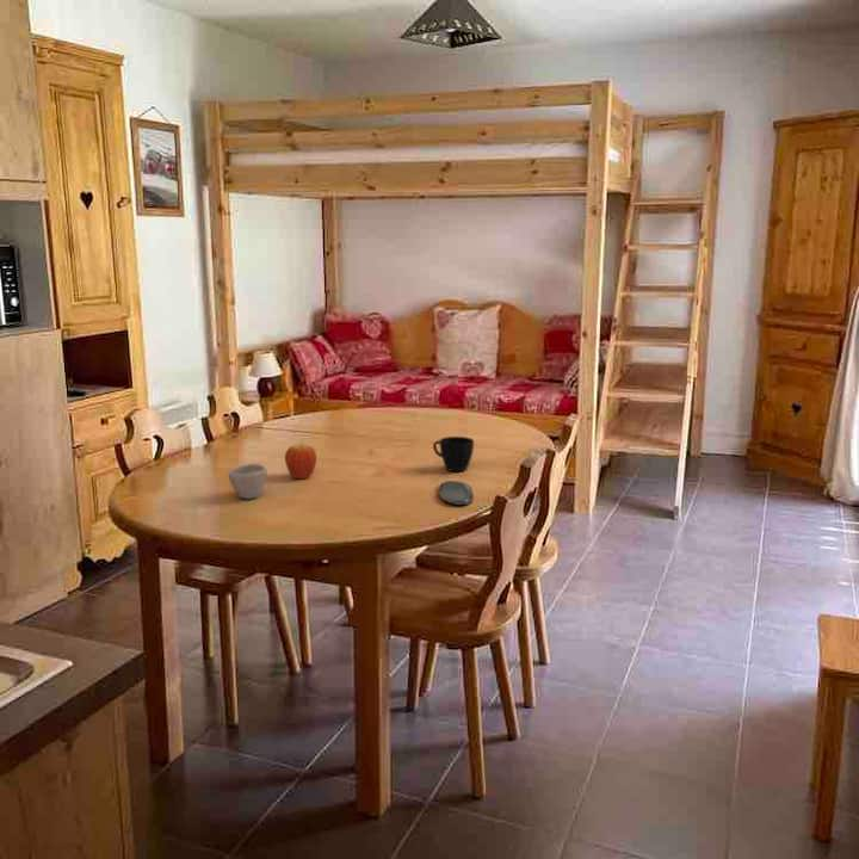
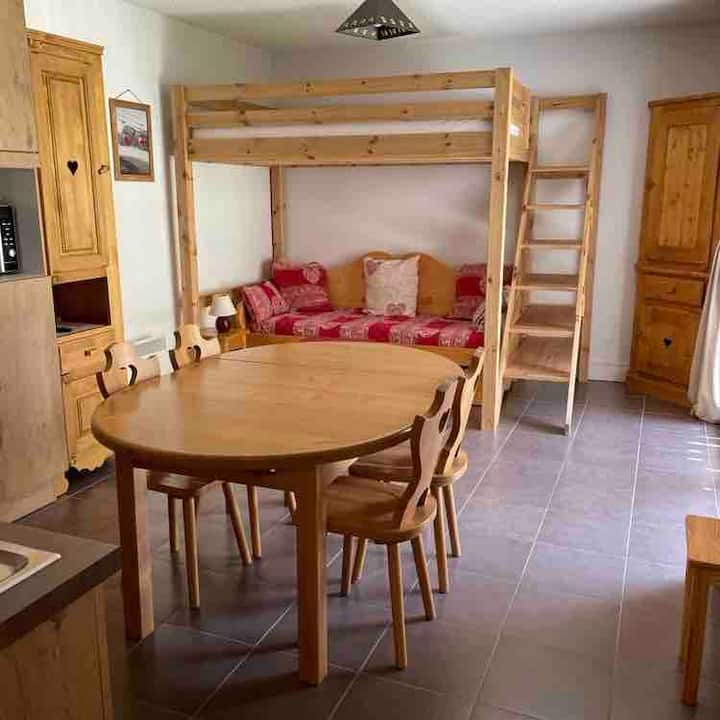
- cup (249, 481)
- oval tray (456, 492)
- fruit (301, 459)
- cup (455, 453)
